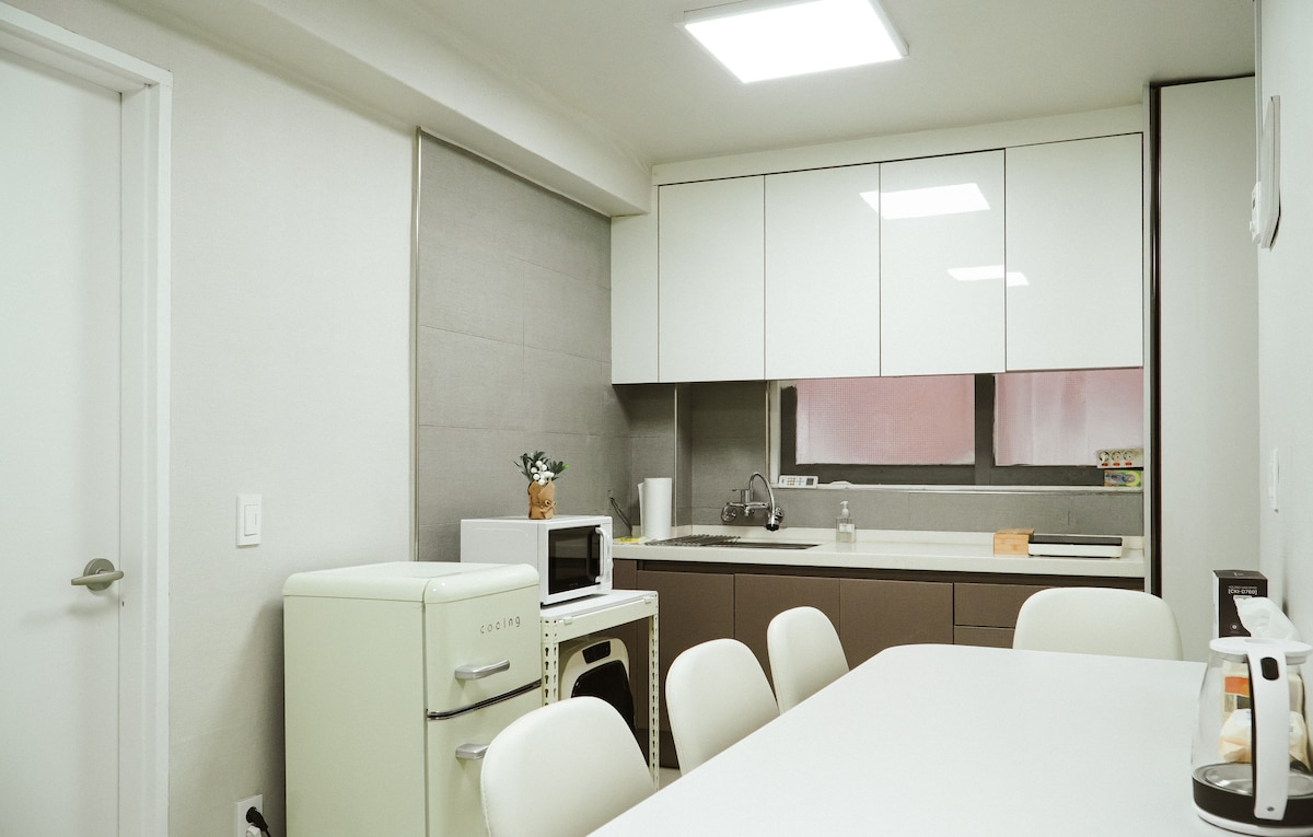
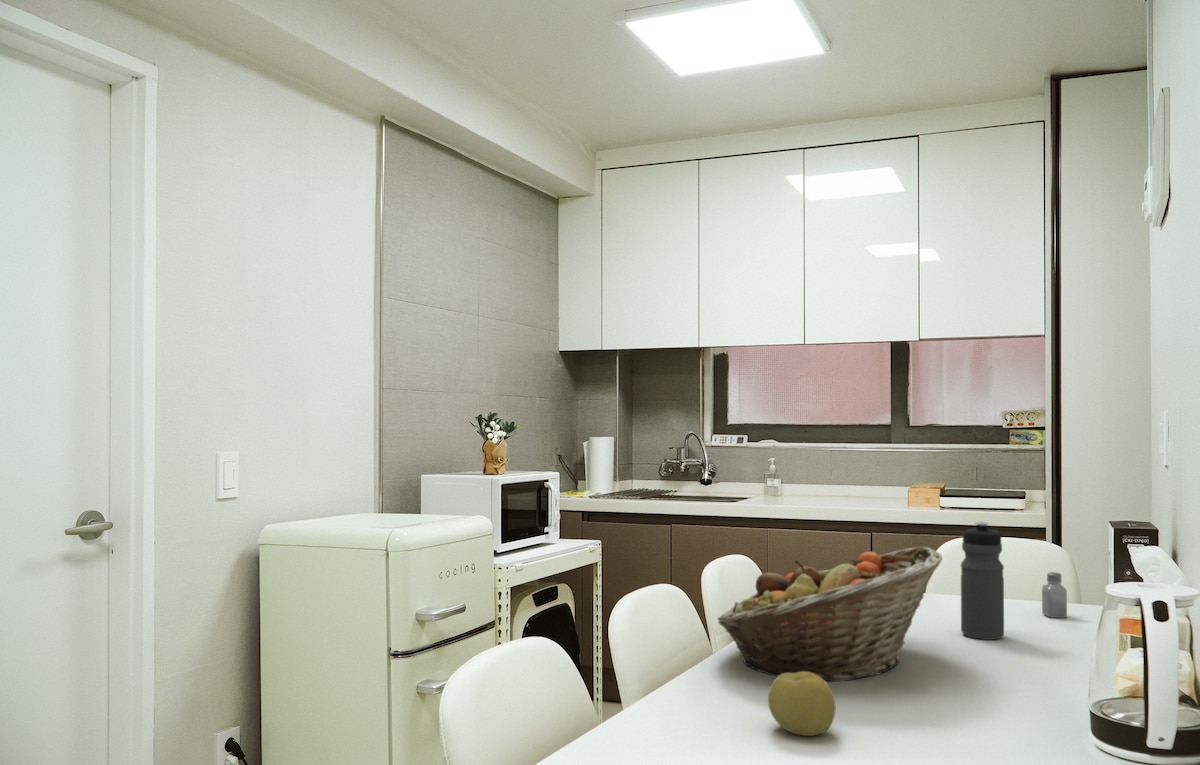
+ fruit (801, 701)
+ saltshaker (1054, 594)
+ fruit basket (831, 603)
+ water bottle (982, 578)
